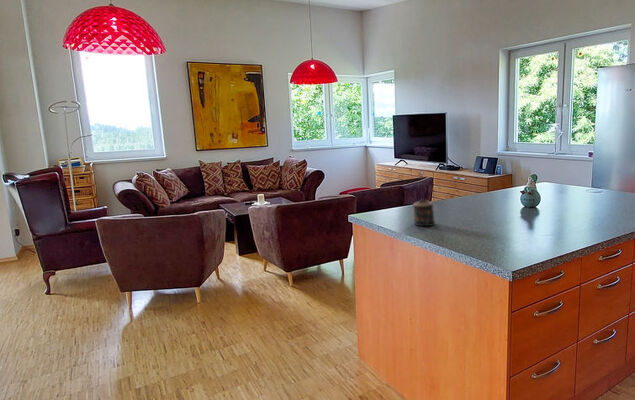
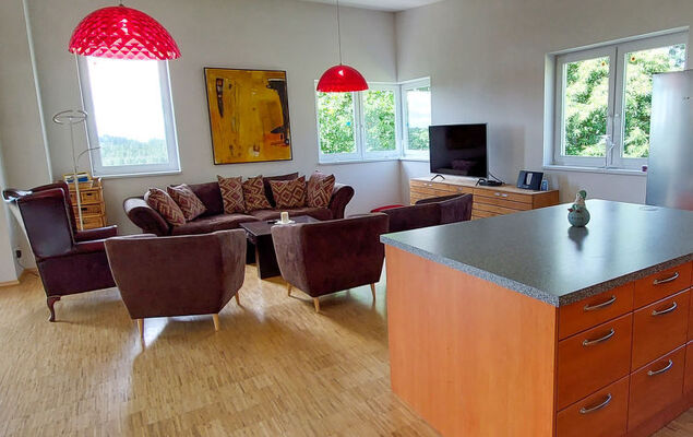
- candle (423, 211)
